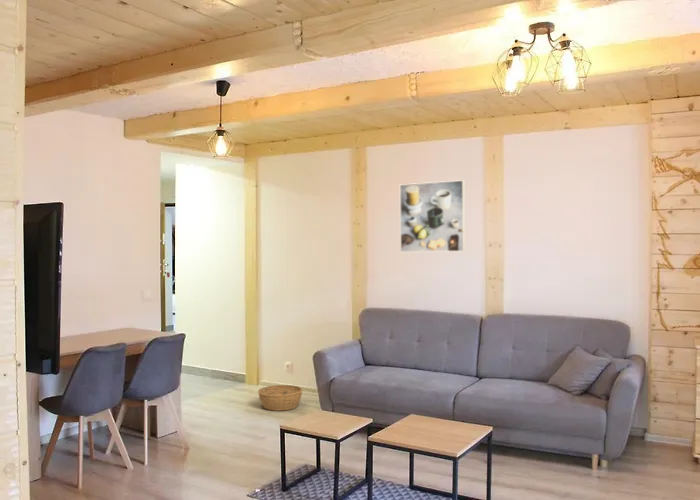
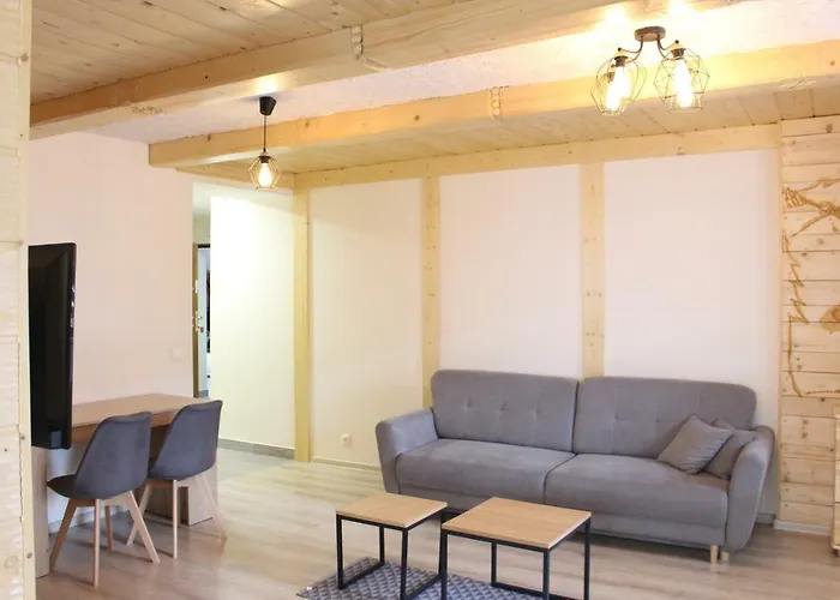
- basket (280, 398)
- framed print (431, 217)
